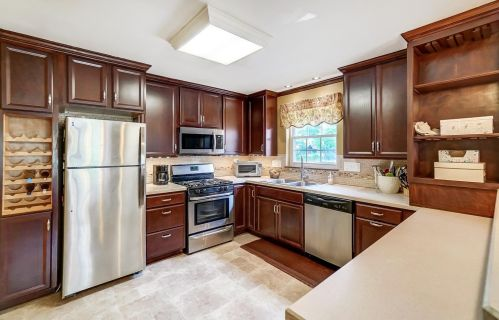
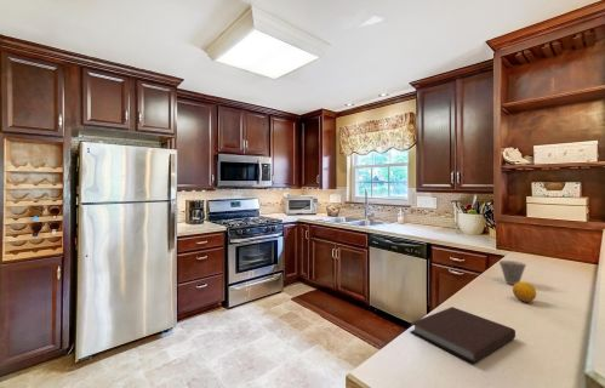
+ cup (512, 272)
+ fruit (524, 291)
+ notebook (461, 330)
